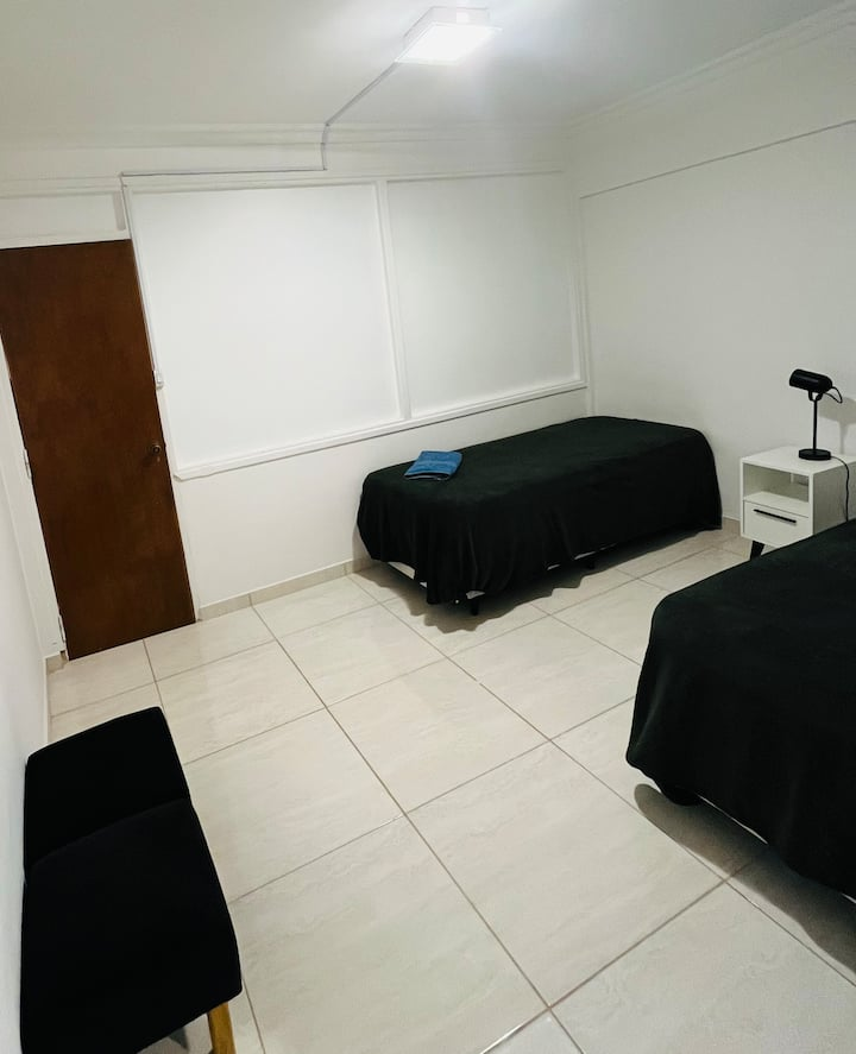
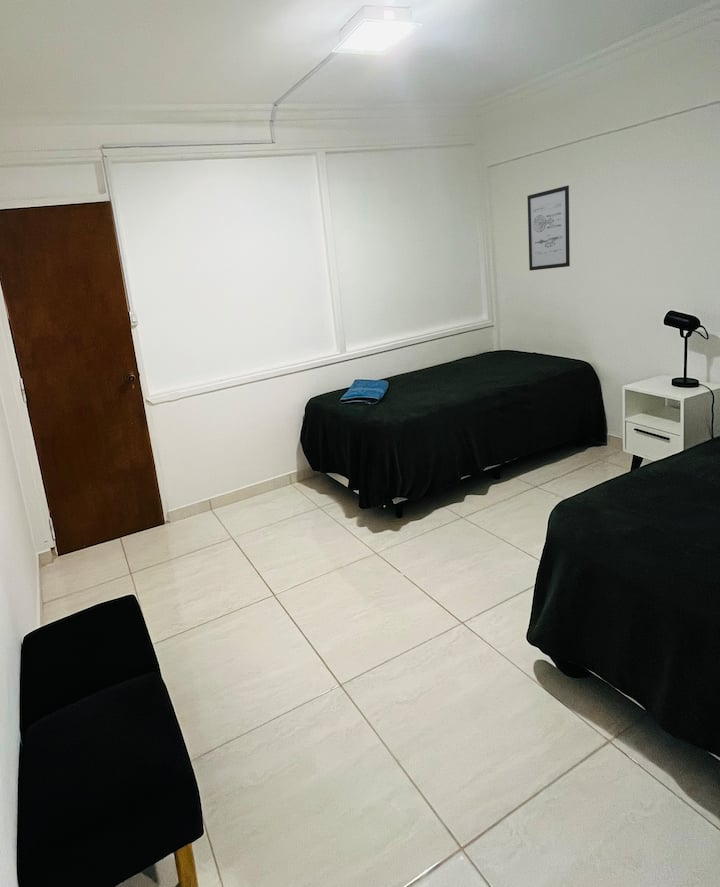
+ wall art (548, 230)
